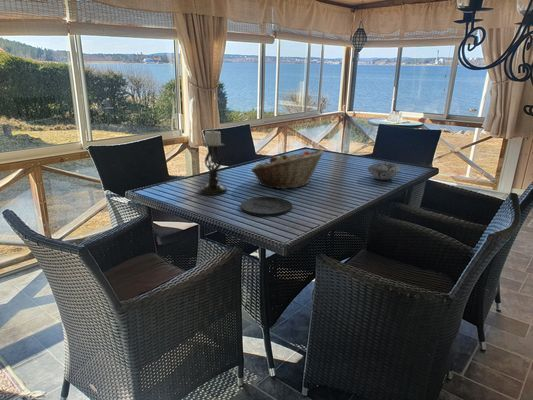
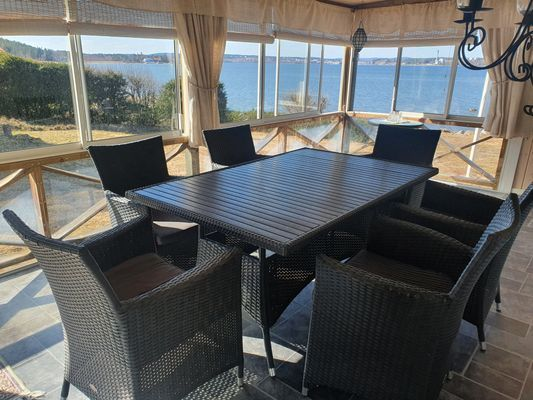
- plate (266, 204)
- candle holder (213, 161)
- fruit basket (288, 166)
- decorative bowl (383, 172)
